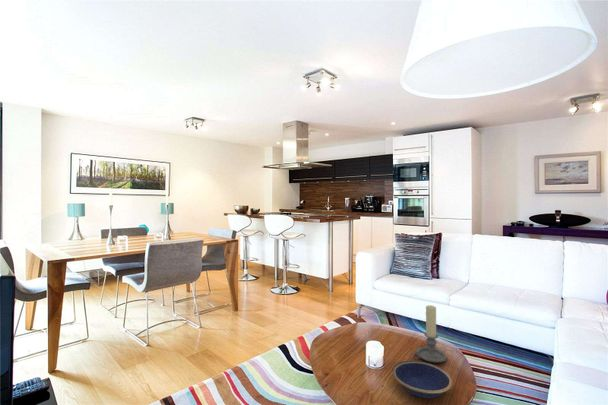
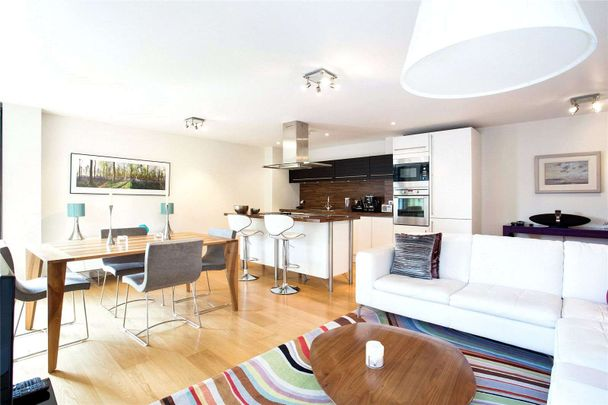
- bowl (421, 382)
- candle holder (428, 331)
